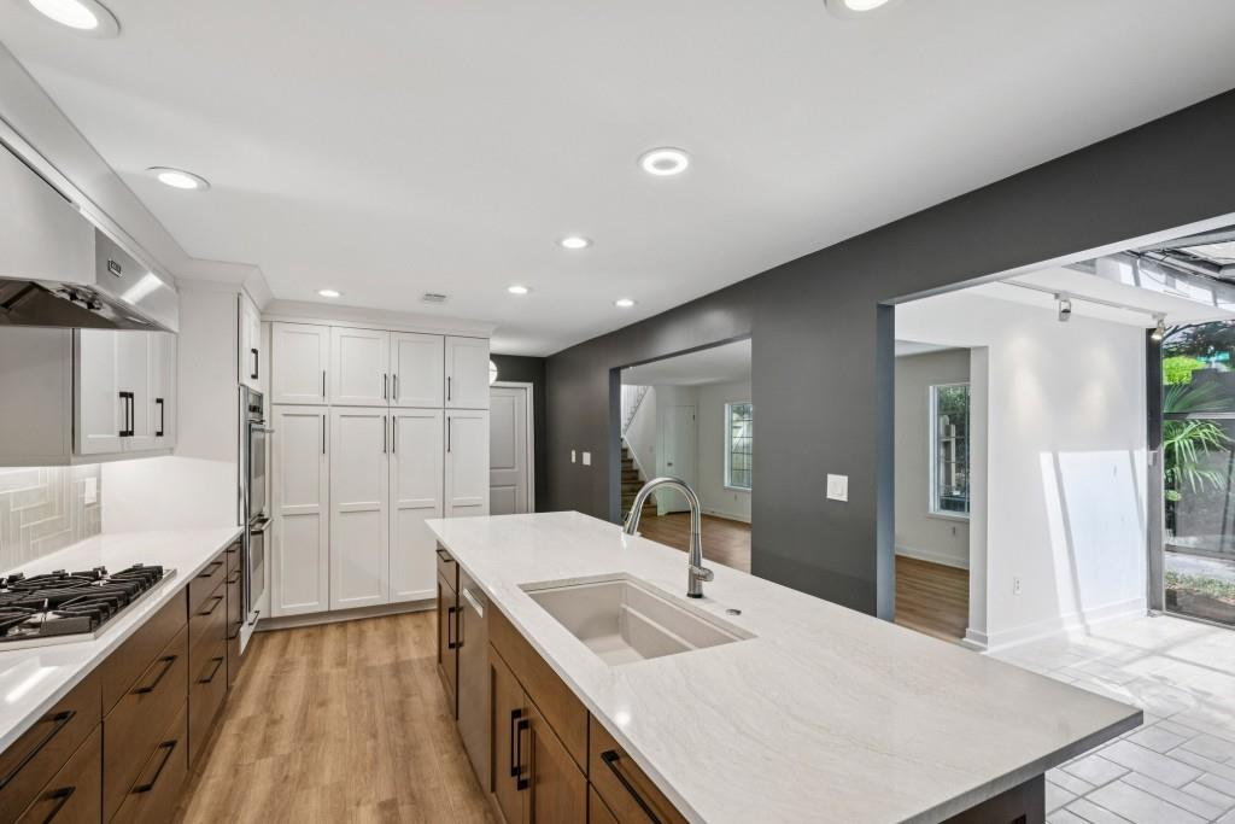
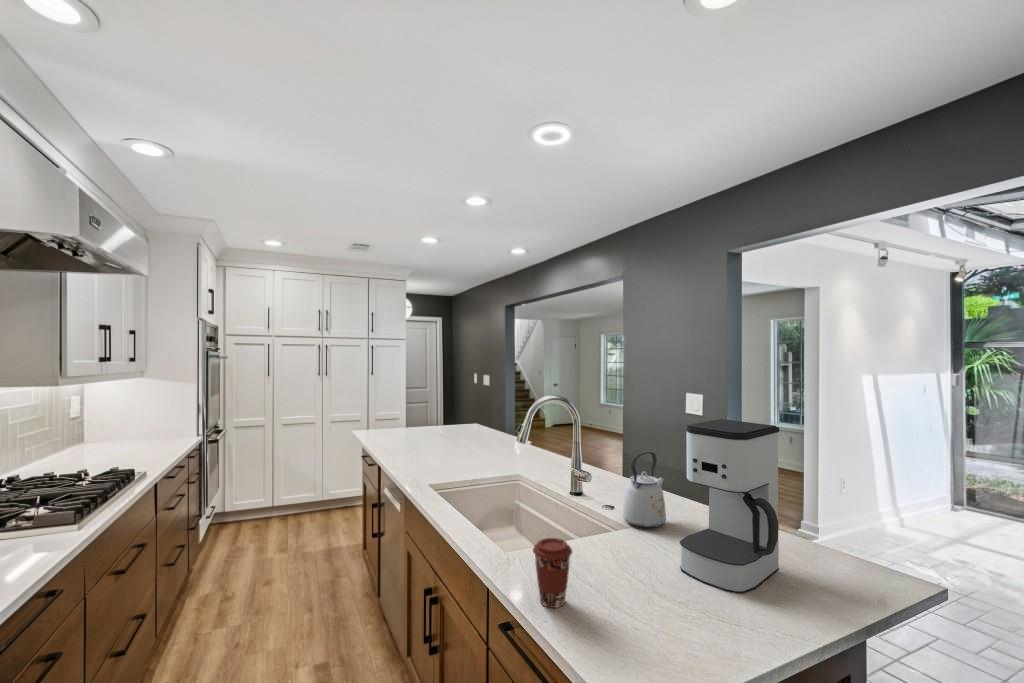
+ coffee maker (733, 500)
+ kettle (648, 486)
+ coffee cup (552, 572)
